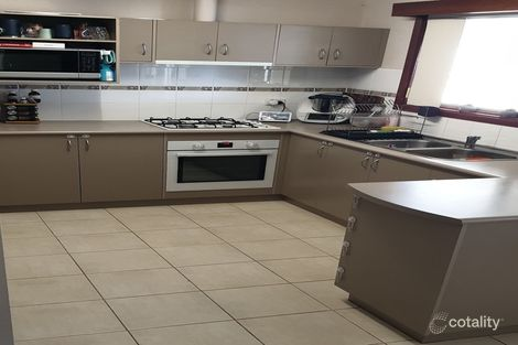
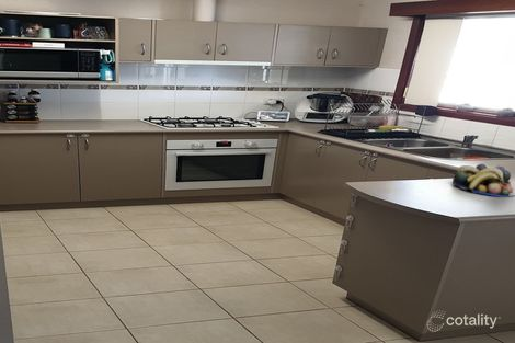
+ fruit bowl (488, 176)
